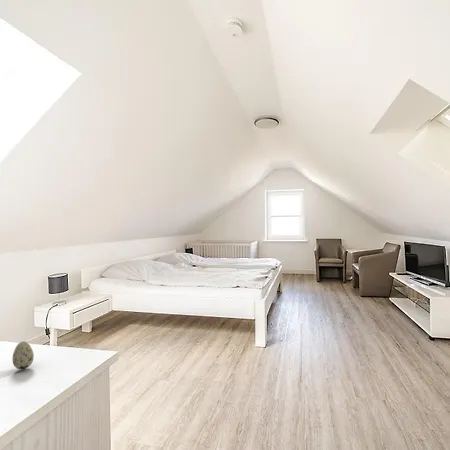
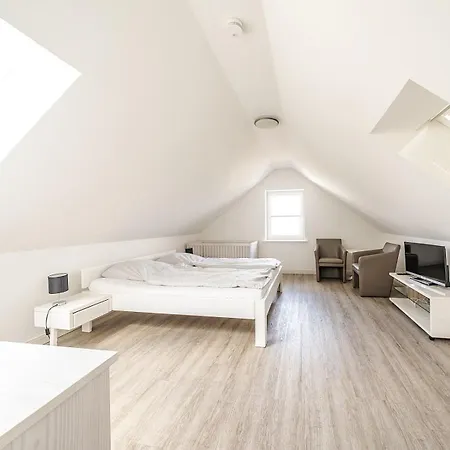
- speckled egg (23, 355)
